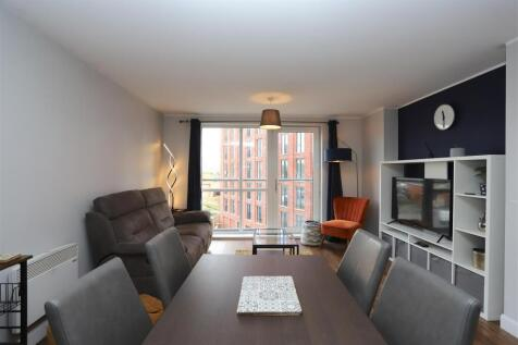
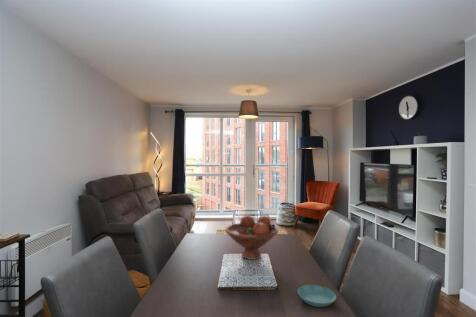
+ saucer (316, 296)
+ fruit bowl (251, 237)
